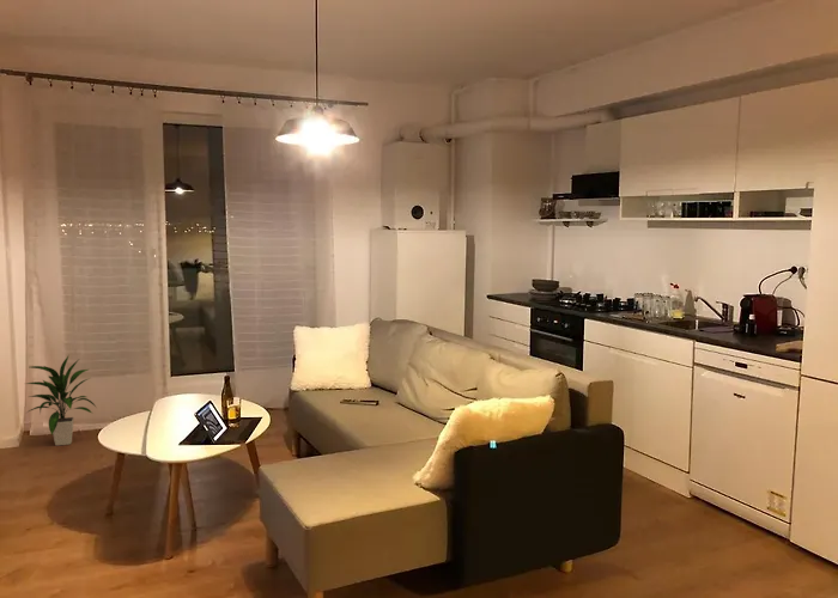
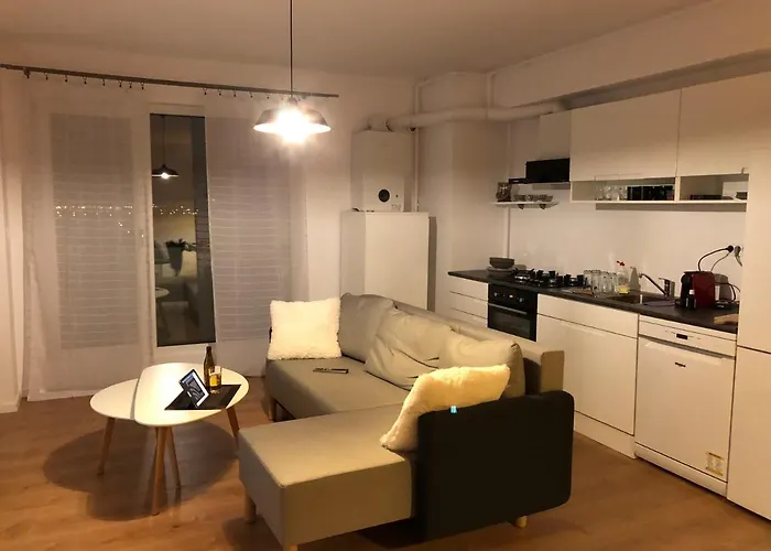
- indoor plant (59, 399)
